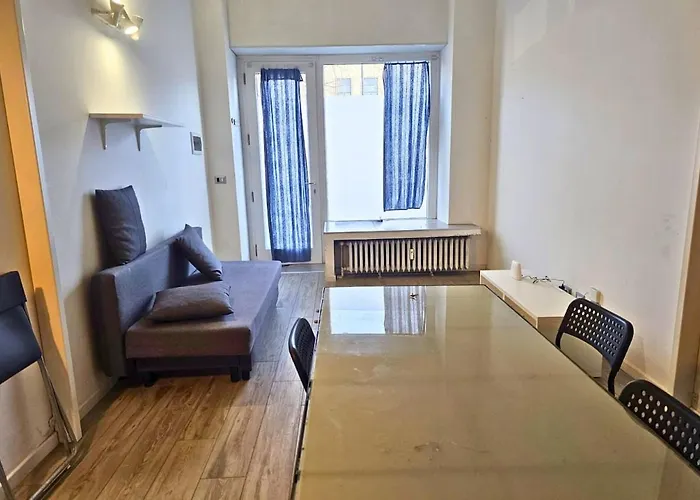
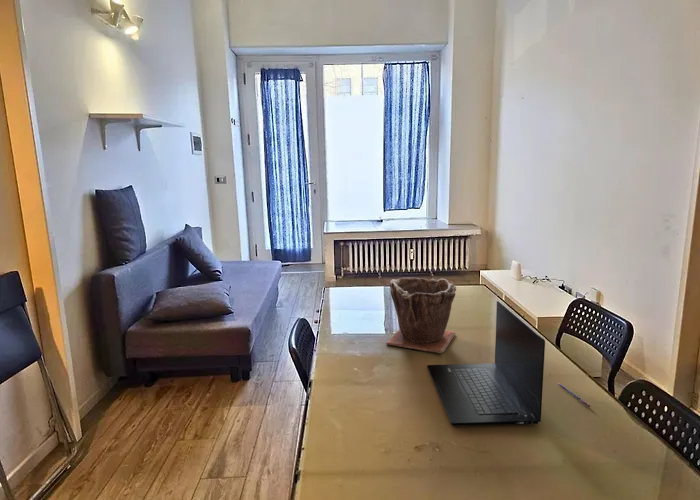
+ pen (573, 394)
+ plant pot (421, 310)
+ laptop (480, 363)
